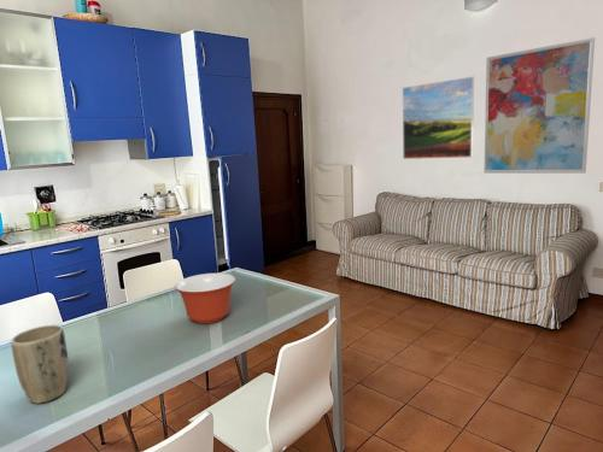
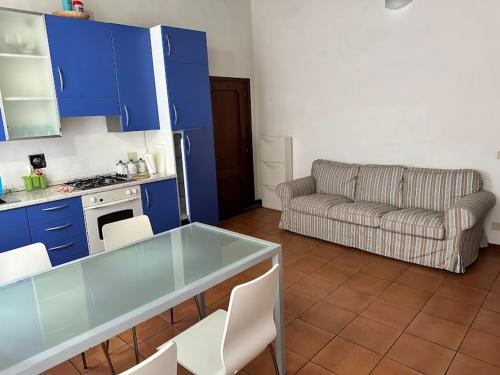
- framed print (435, 121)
- wall art (533, 112)
- mixing bowl (206, 299)
- plant pot (42, 364)
